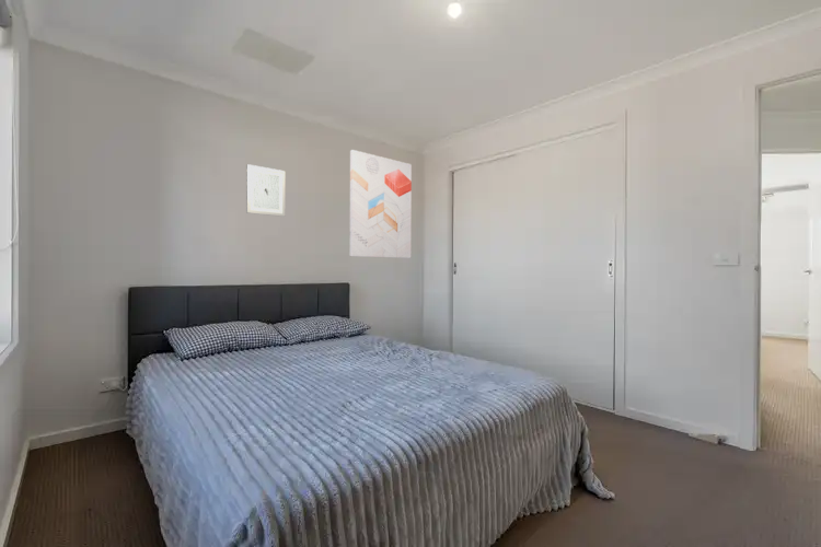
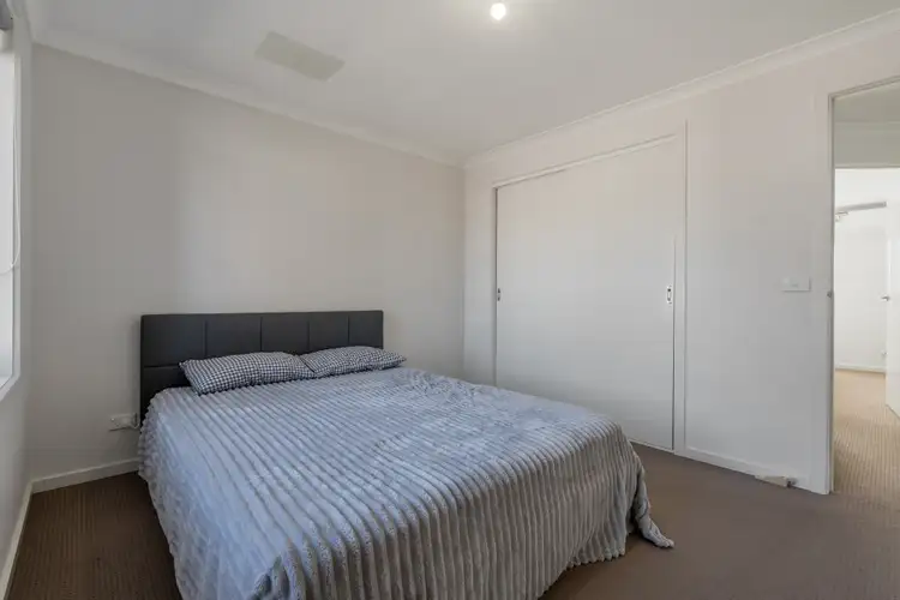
- wall art (266, 190)
- wall art (382, 207)
